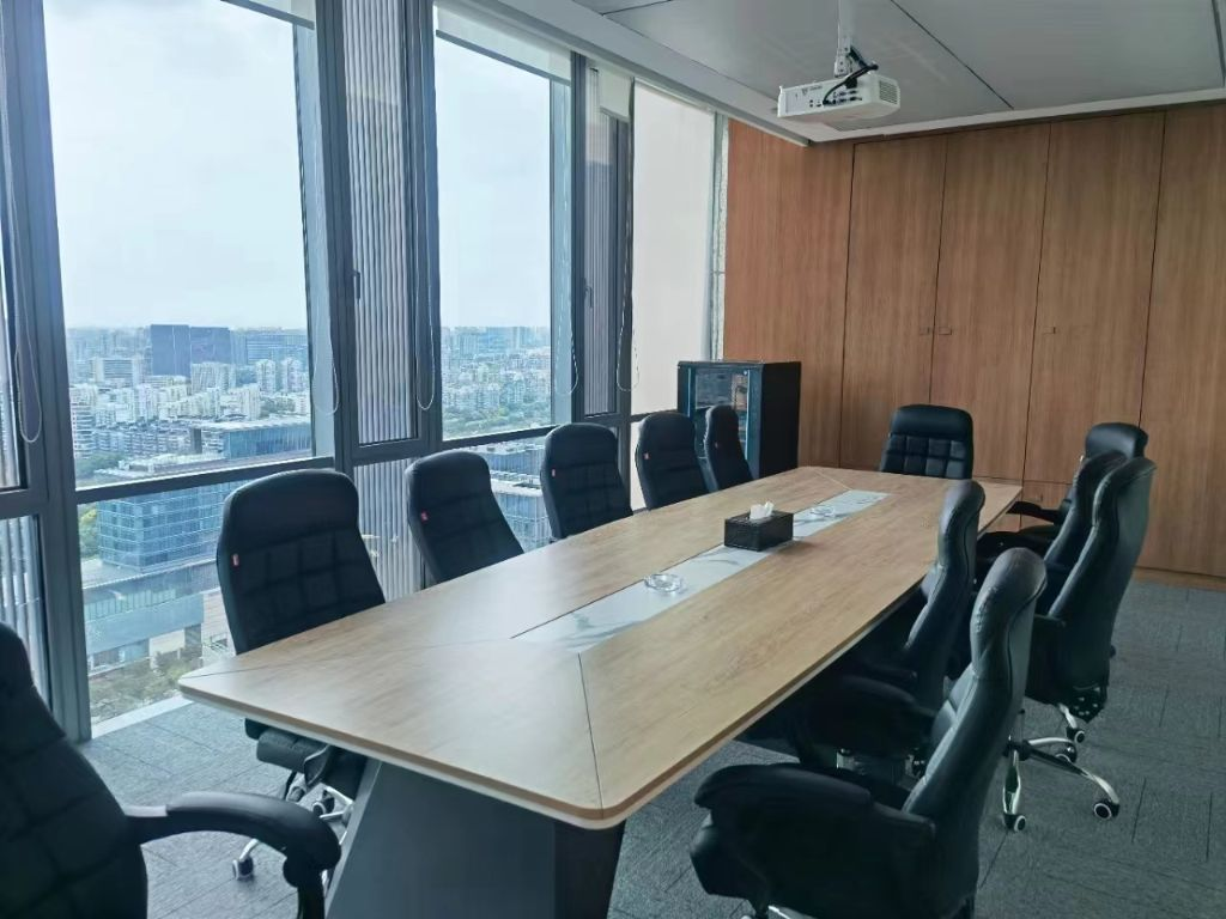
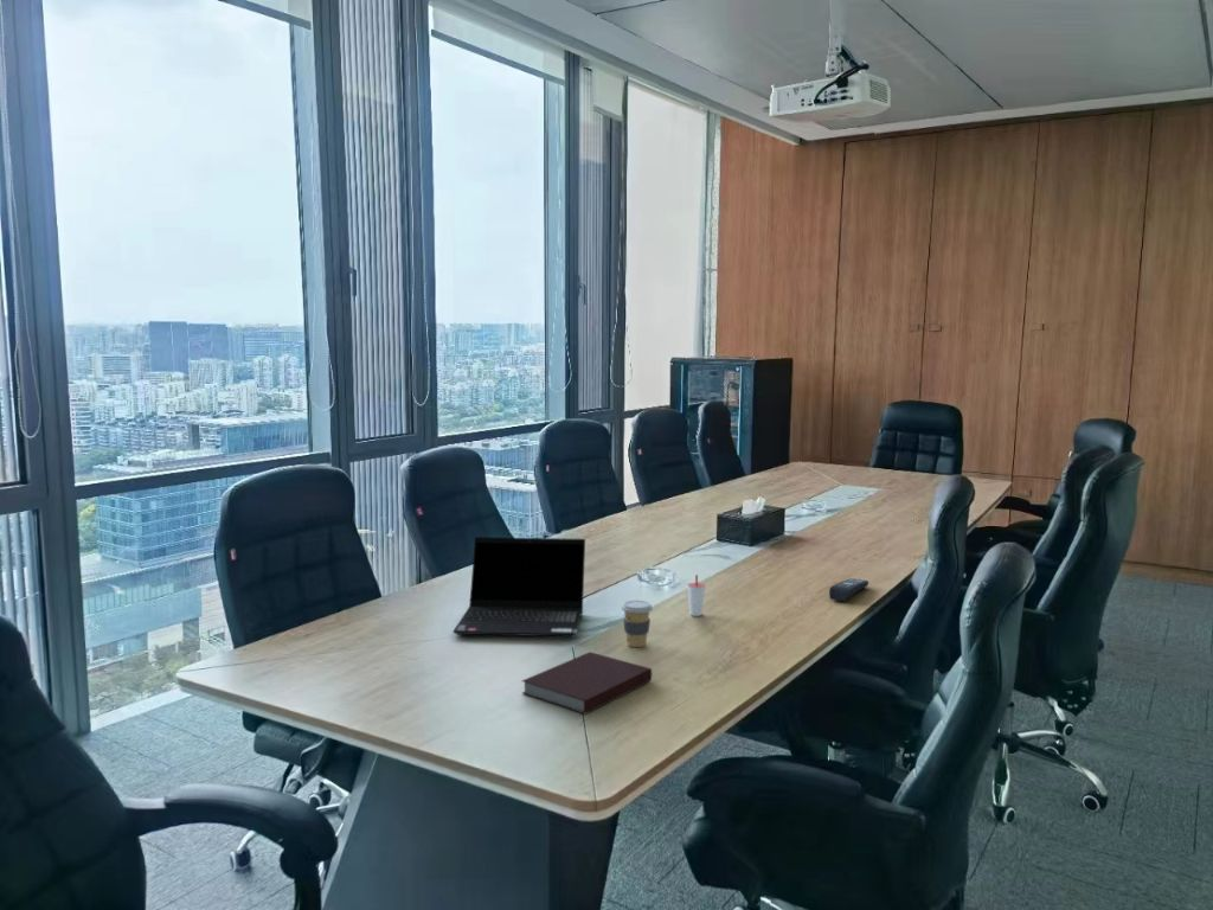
+ coffee cup (636, 623)
+ remote control (848, 587)
+ laptop computer (522, 584)
+ notebook (588, 680)
+ cup (695, 594)
